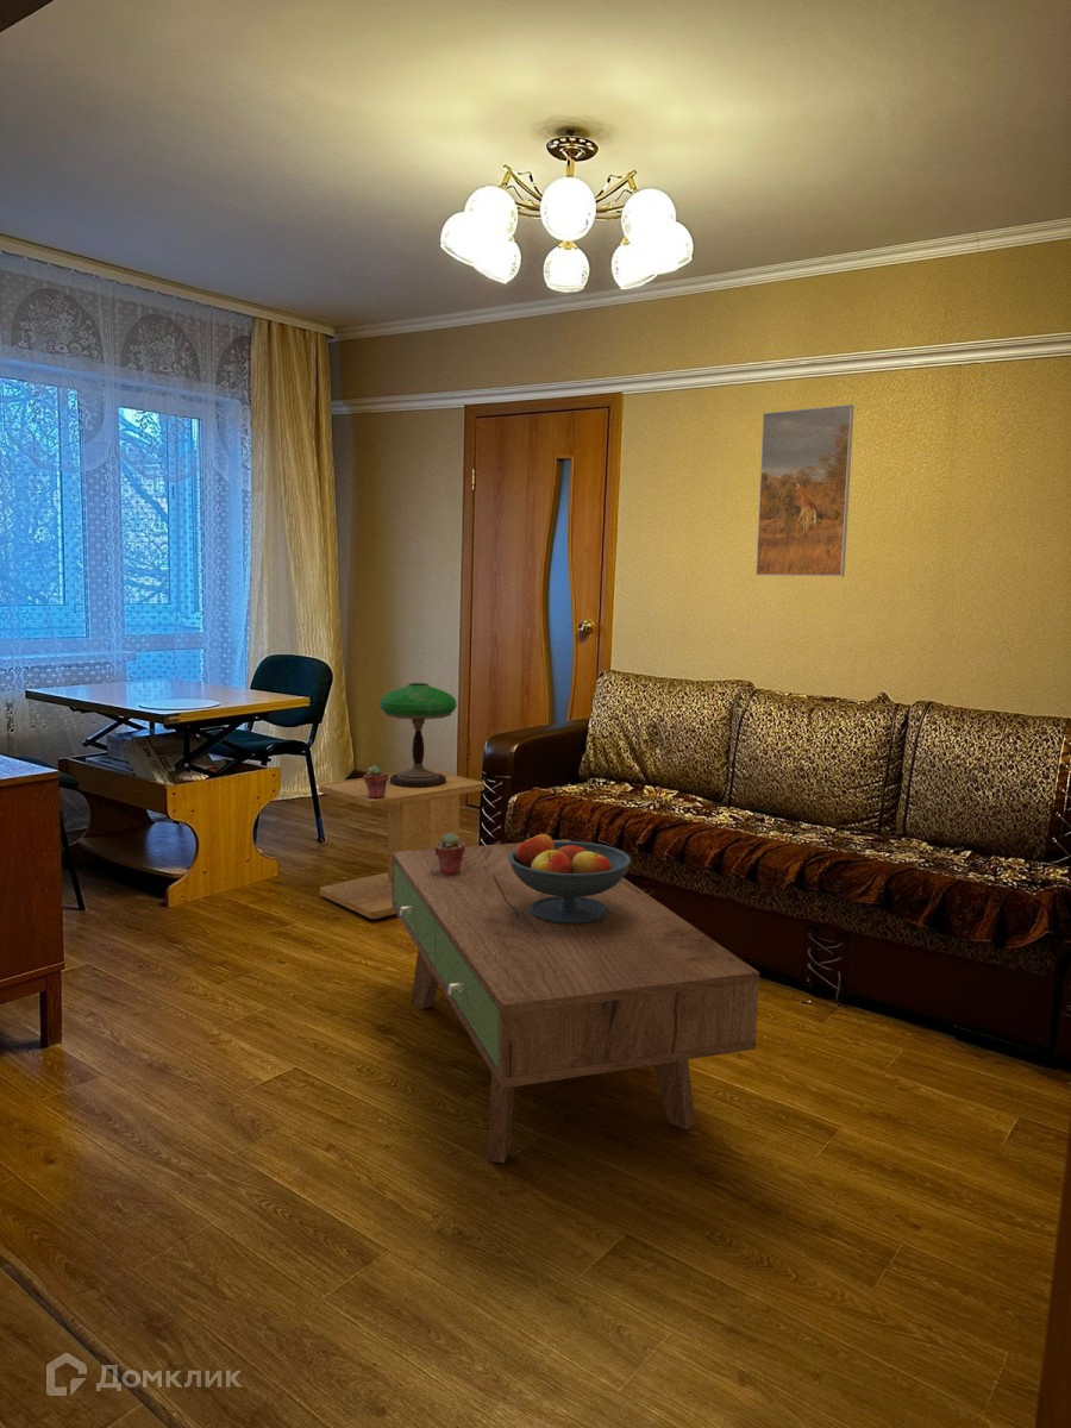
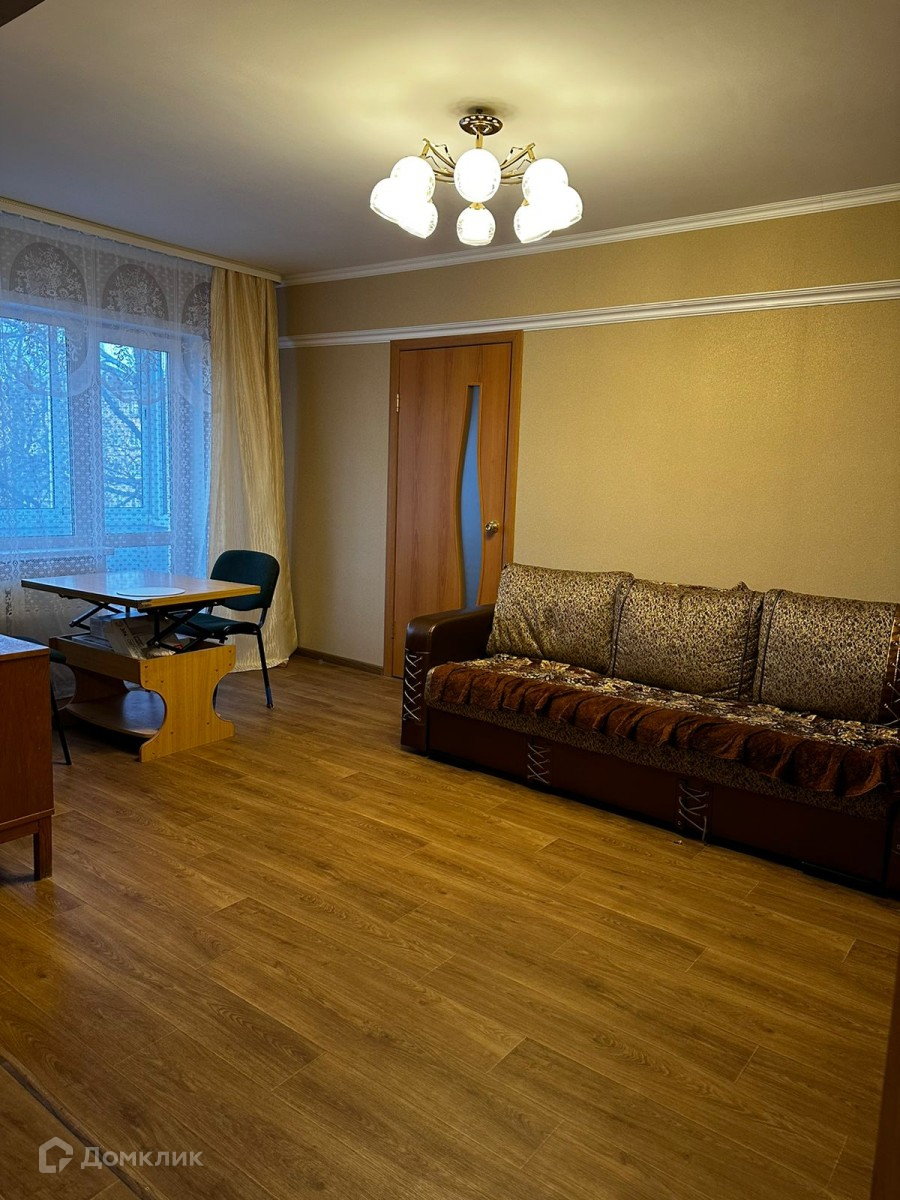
- potted succulent (450, 851)
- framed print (802, 493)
- fruit bowl (569, 873)
- coffee table (536, 981)
- side table (402, 840)
- potted succulent (376, 781)
- table lamp (418, 732)
